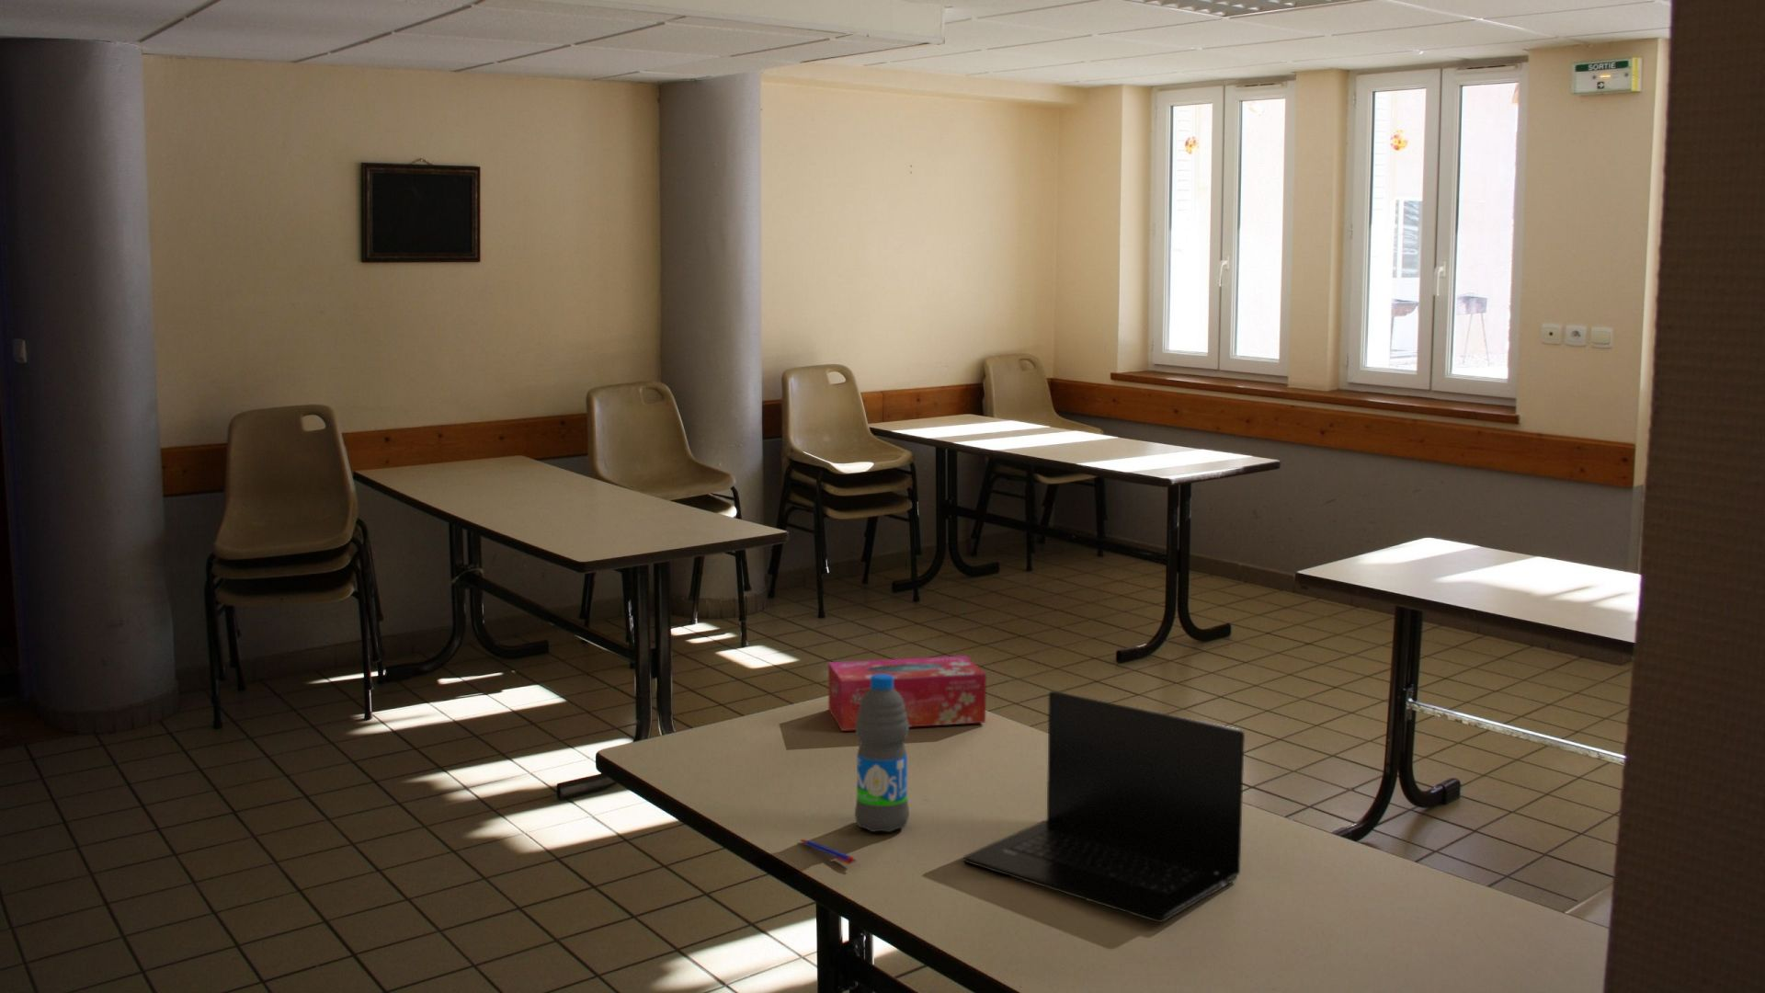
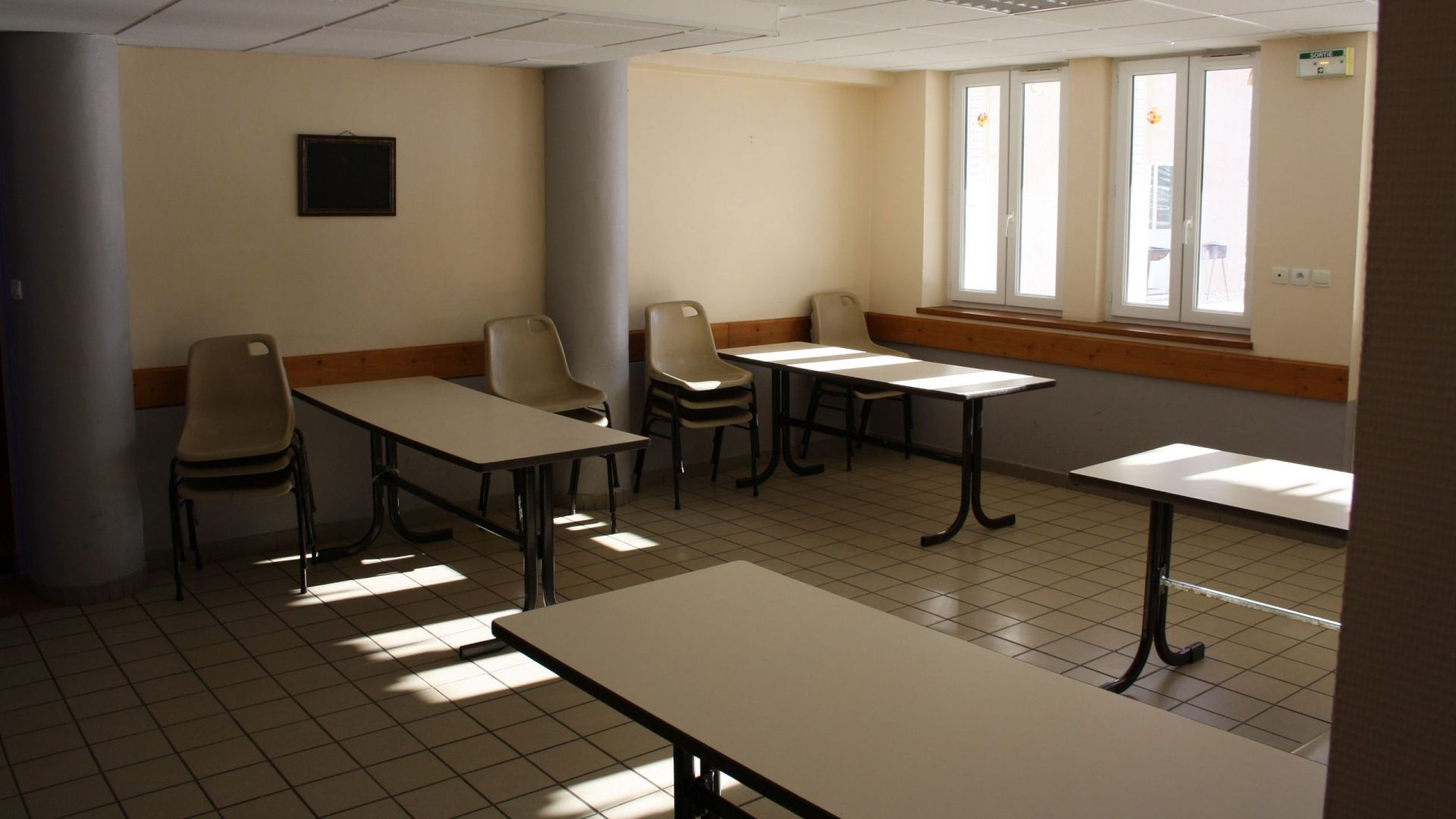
- pen (827, 850)
- tissue box (906, 691)
- laptop (1101, 798)
- water bottle (881, 751)
